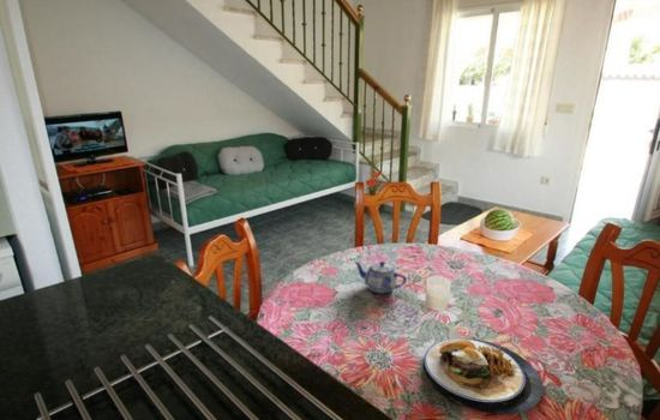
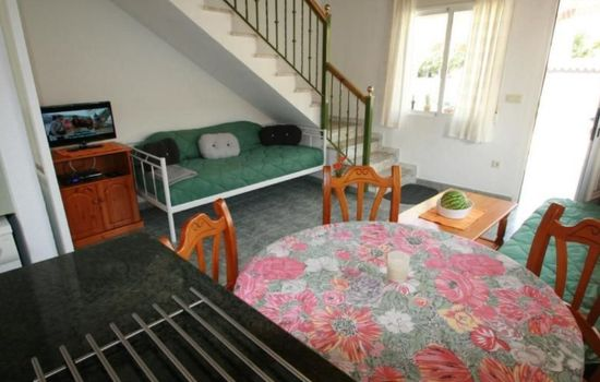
- plate (481, 358)
- teapot (378, 274)
